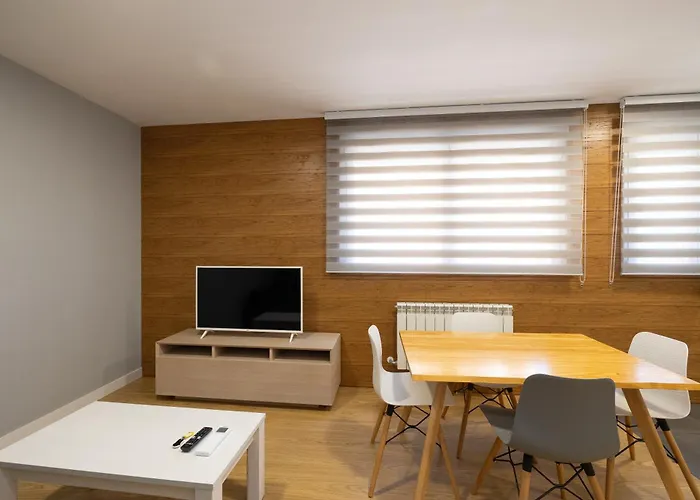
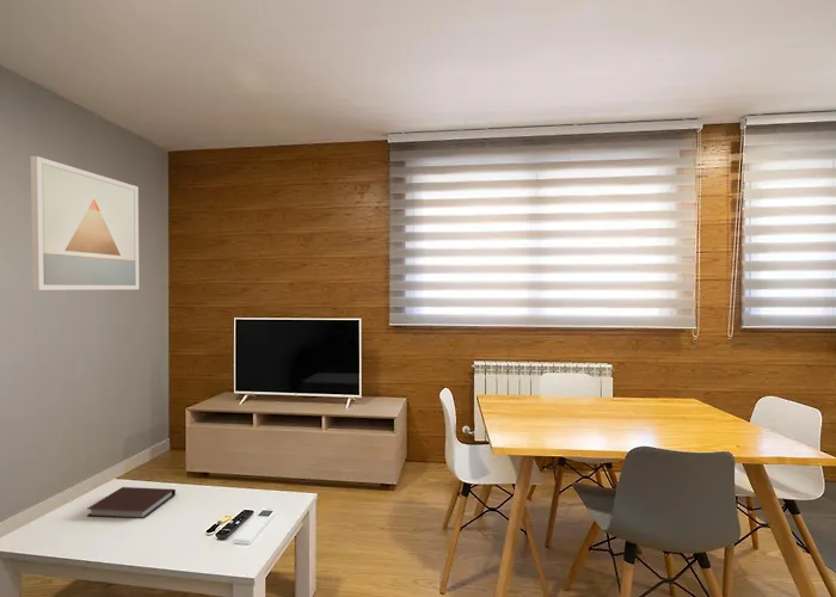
+ notebook (133, 501)
+ wall art (92, 232)
